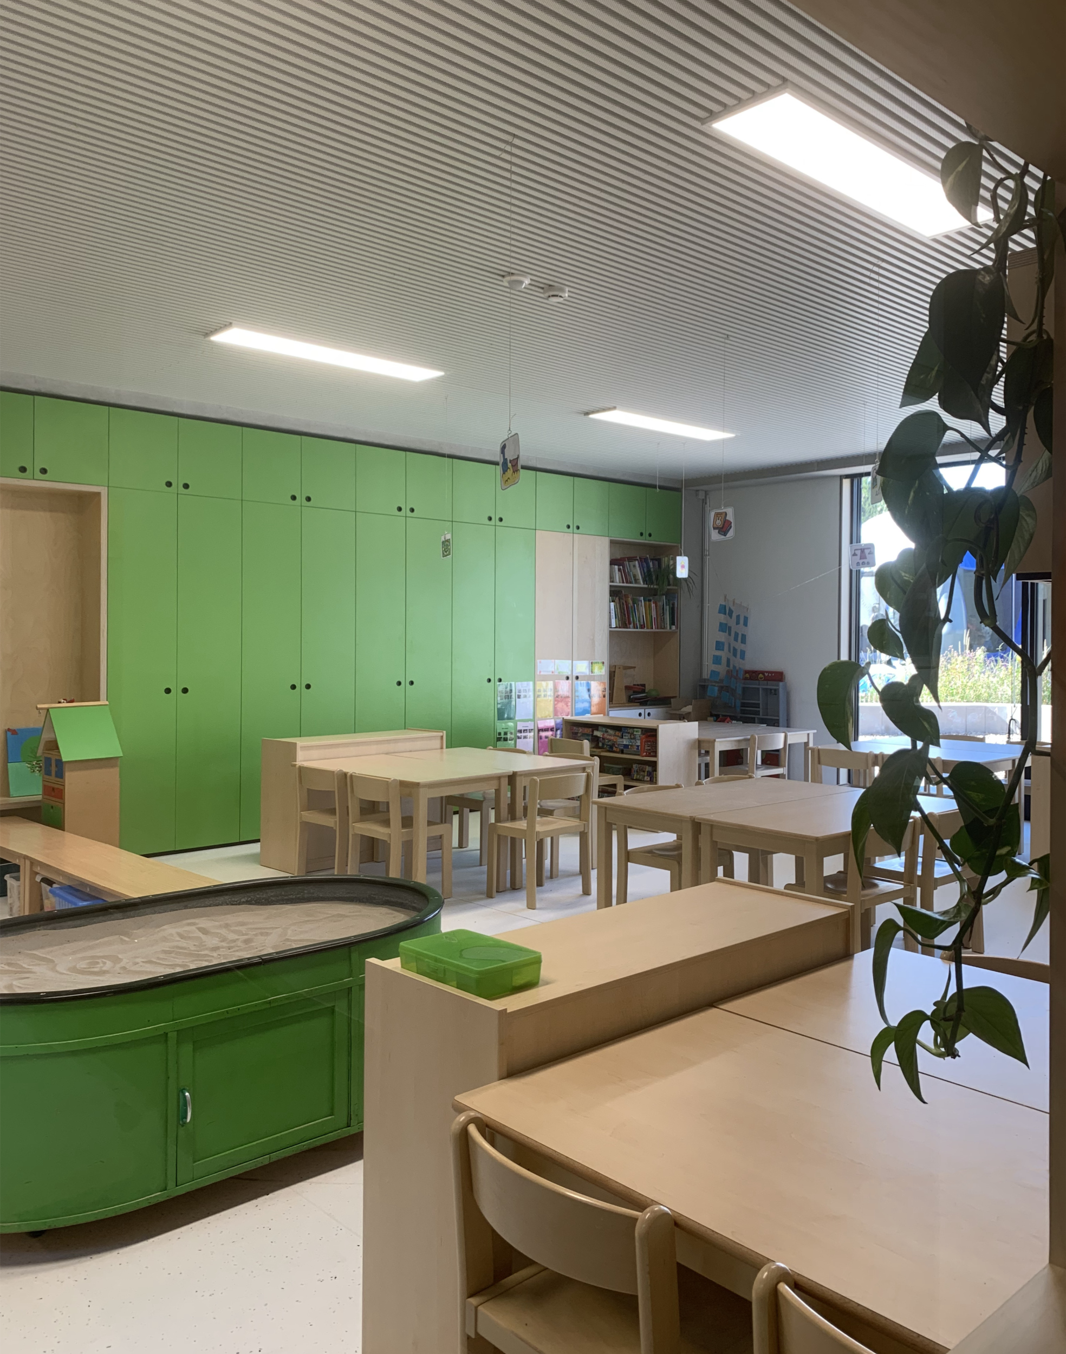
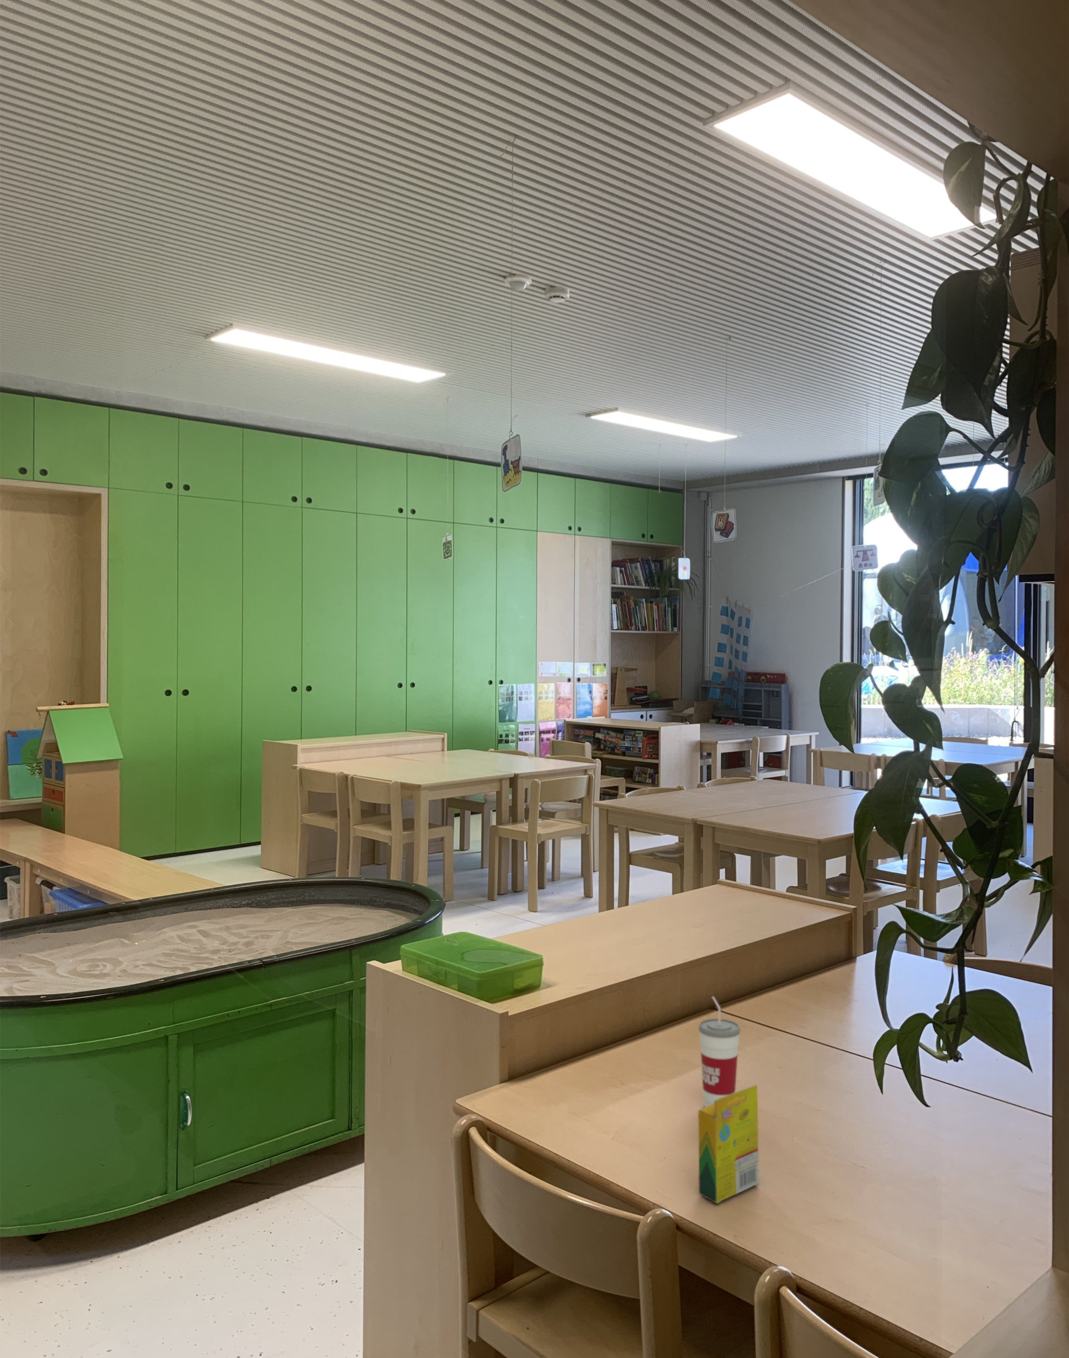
+ cup (720, 1052)
+ crayon box (728, 1139)
